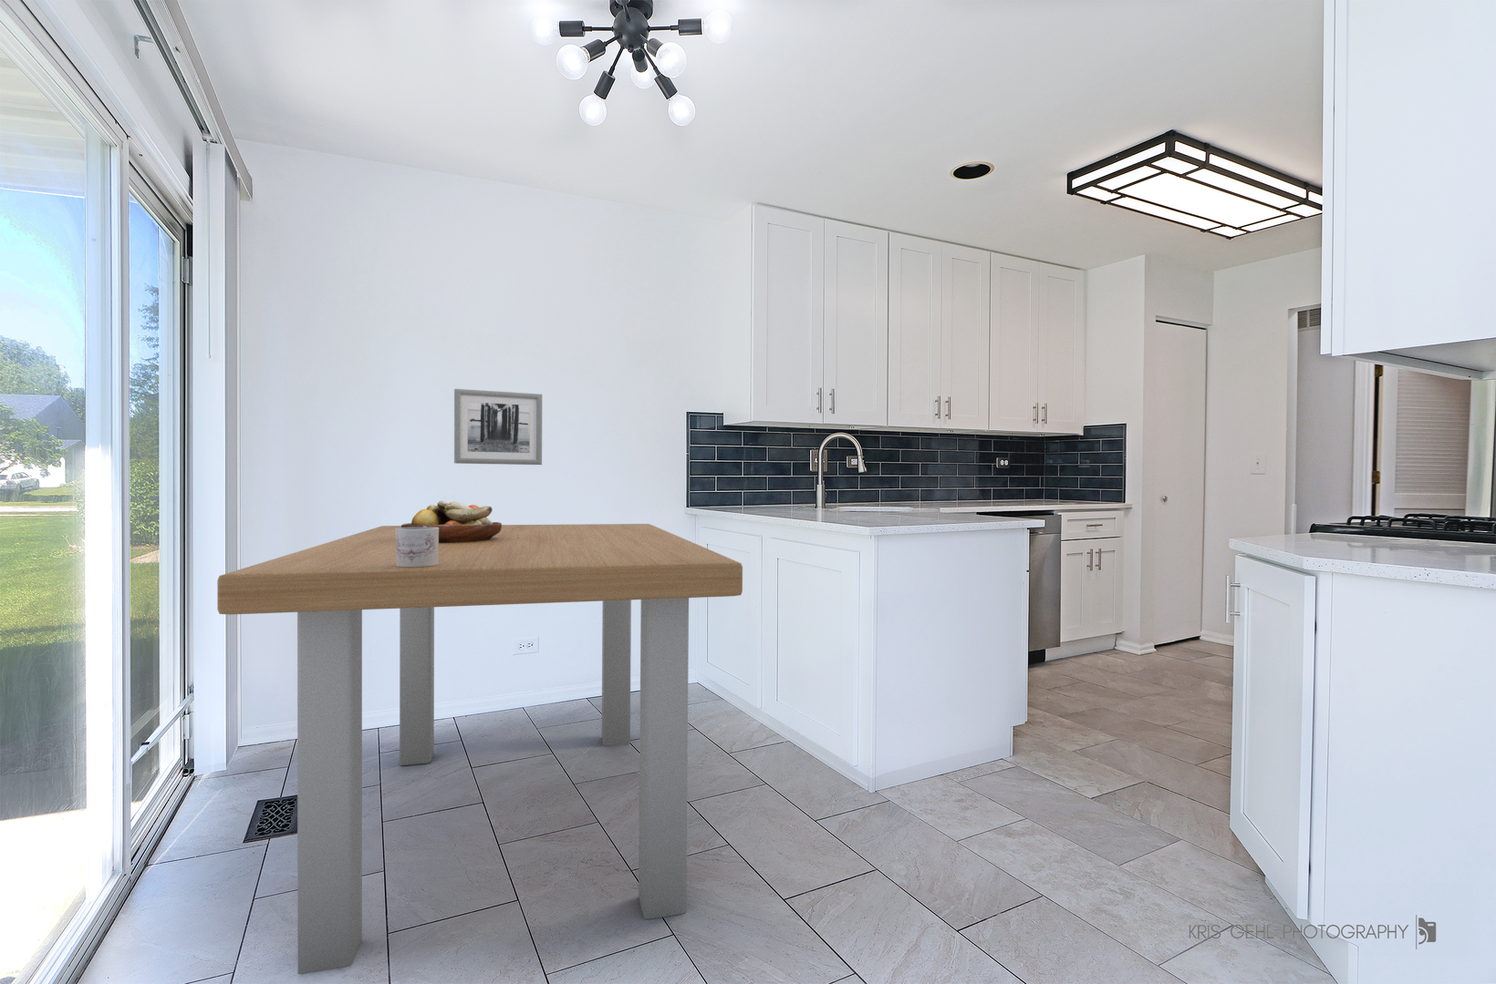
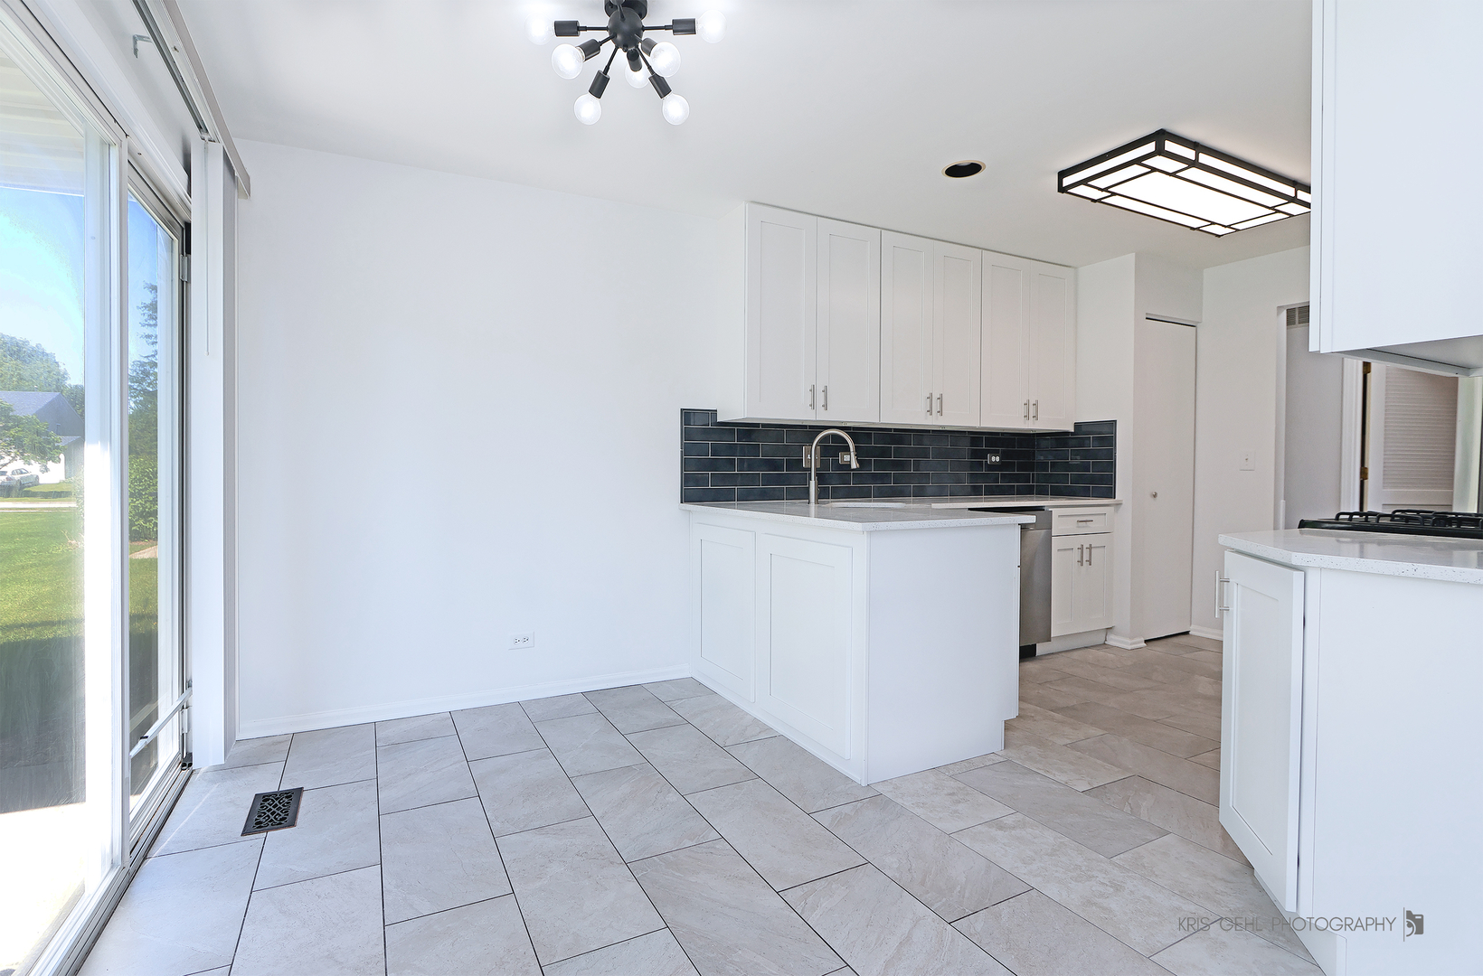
- dining table (505, 604)
- mug (419, 545)
- wall art (499, 427)
- fruit bowl (453, 518)
